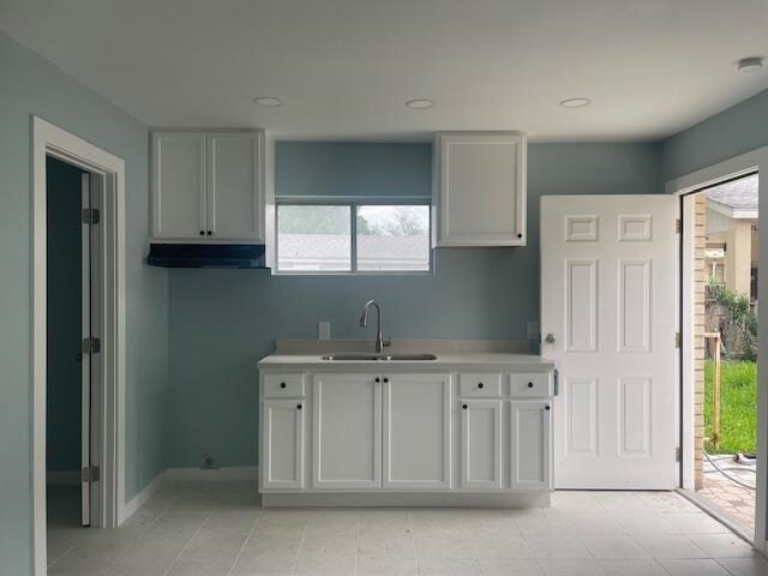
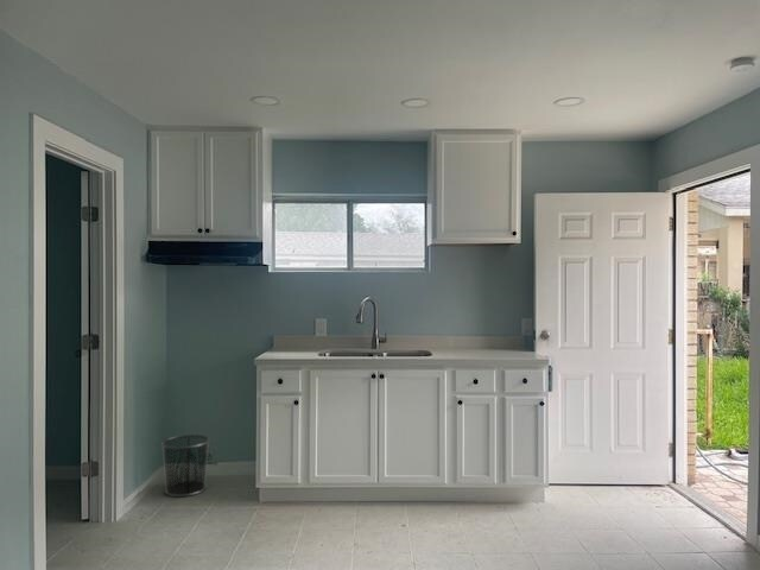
+ waste bin (185, 464)
